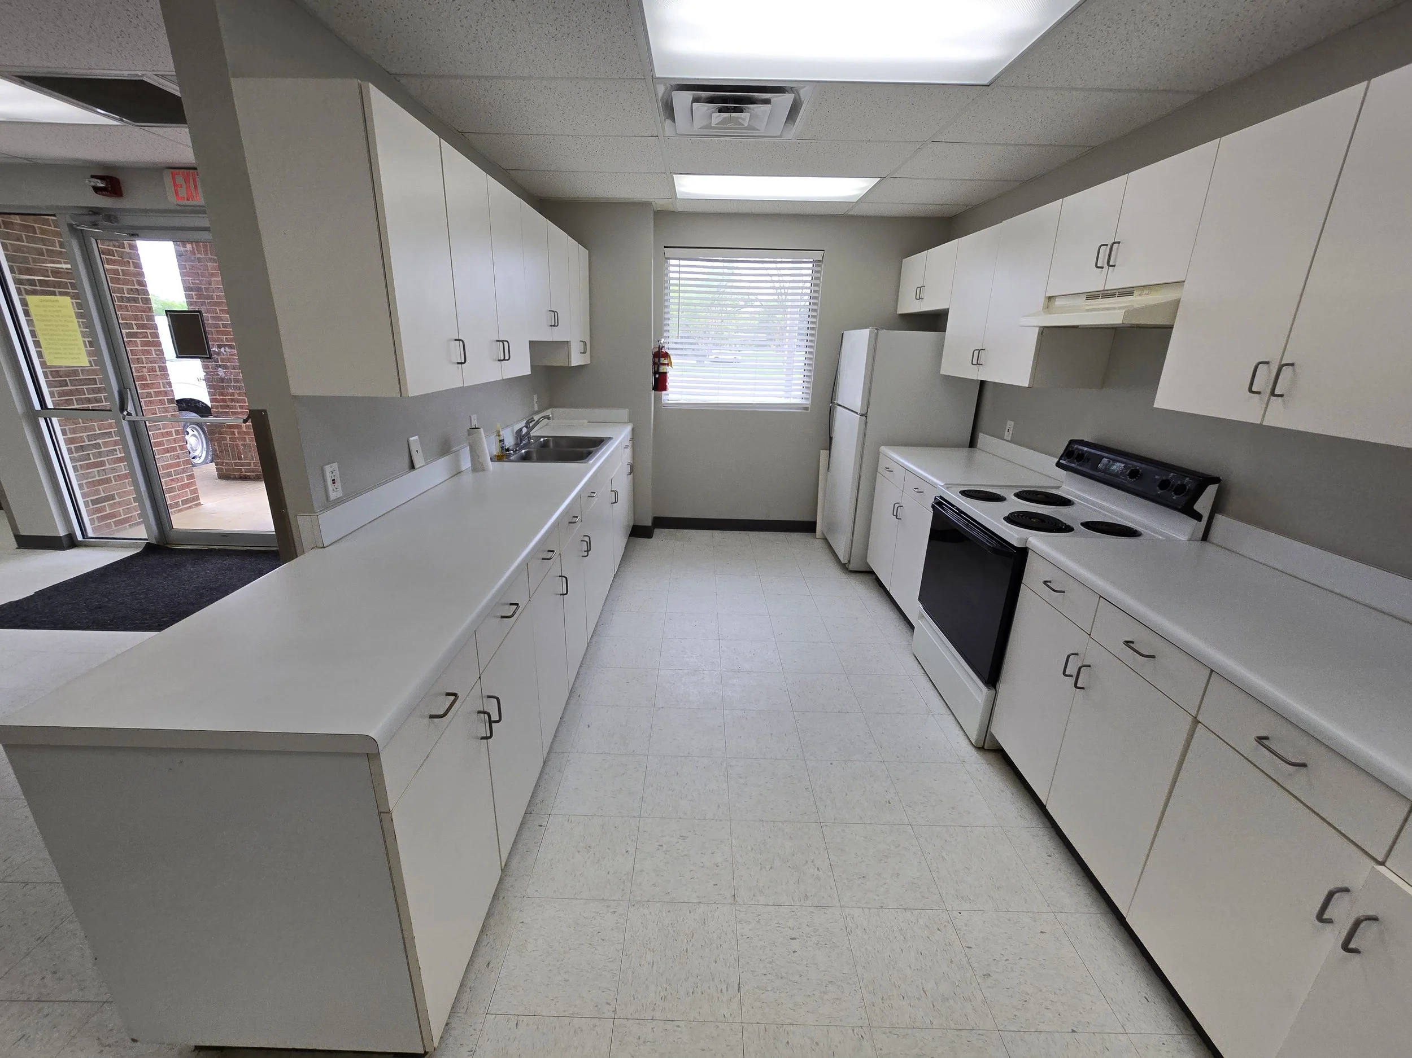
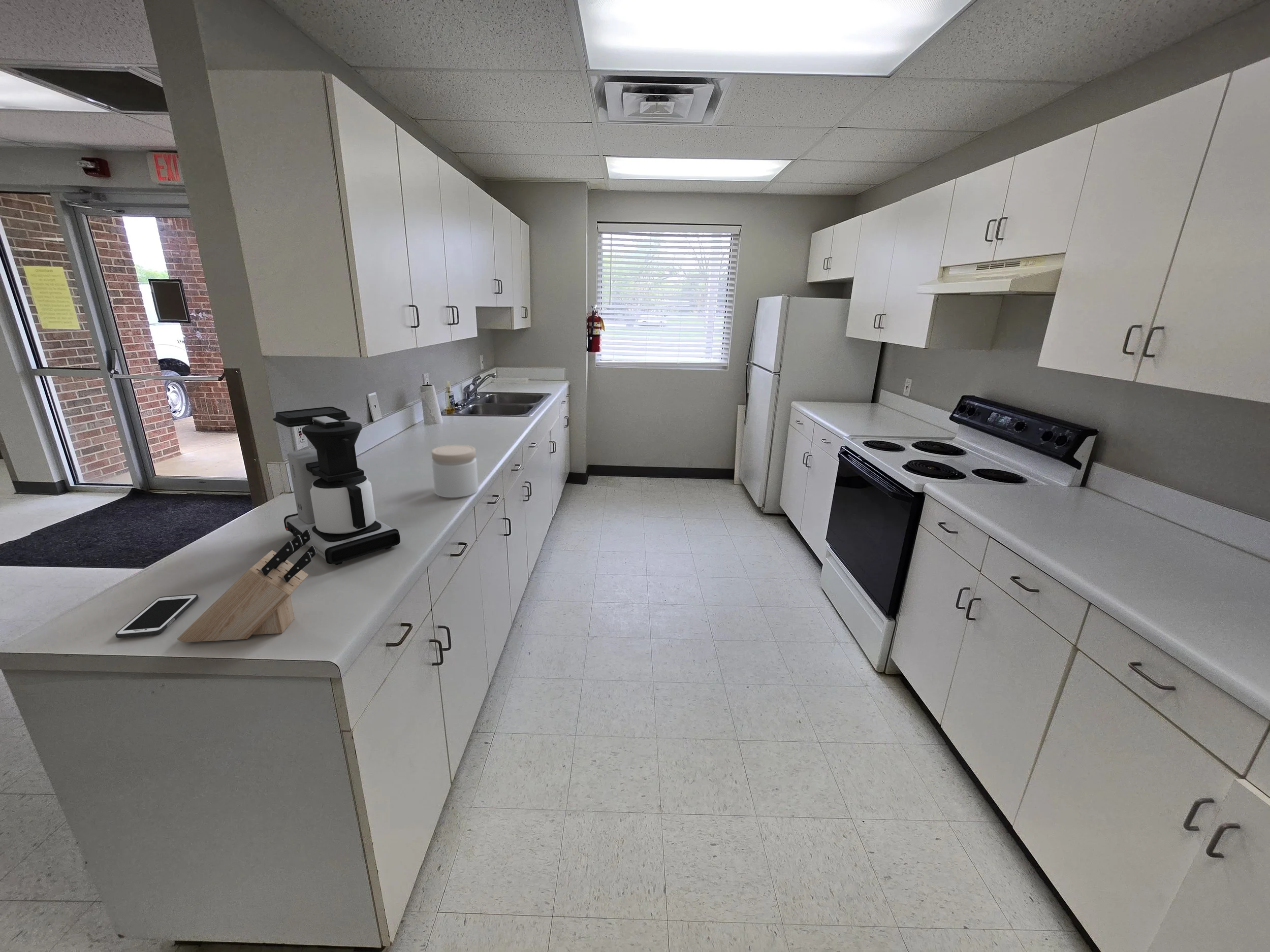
+ coffee maker (333, 481)
+ knife block (250, 583)
+ cell phone (160, 615)
+ jar (455, 471)
